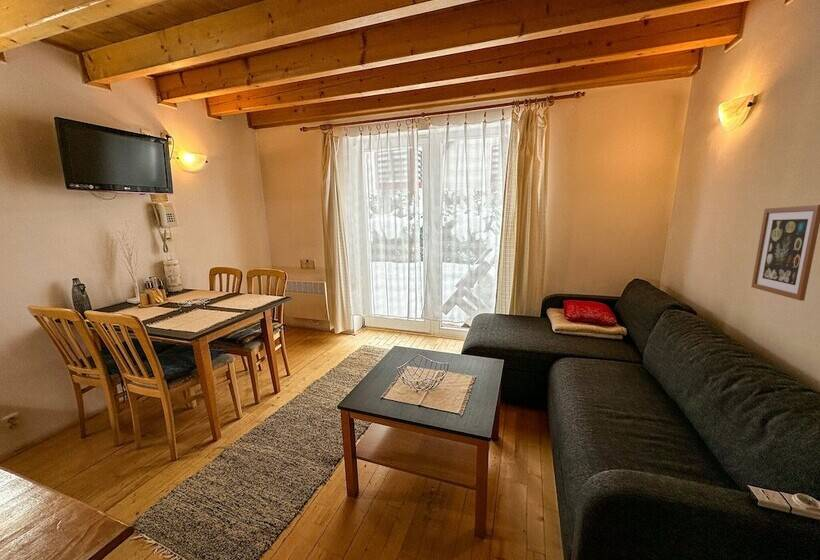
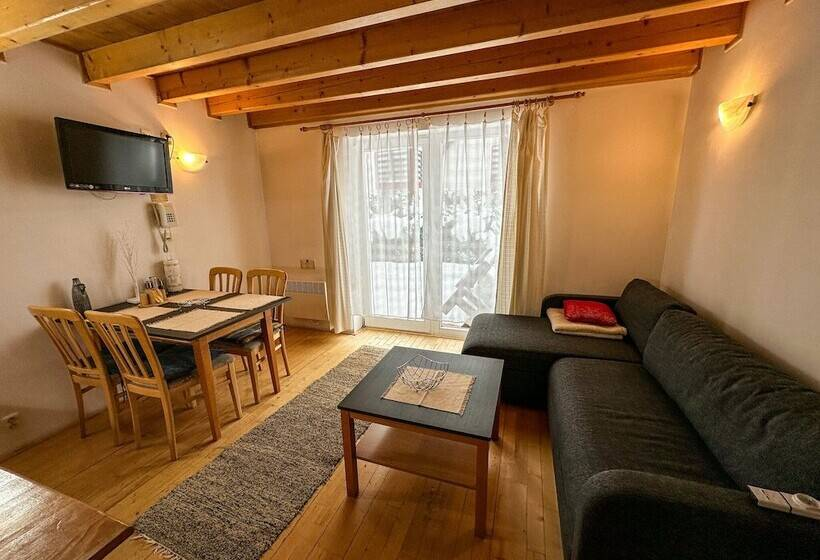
- wall art (782, 250)
